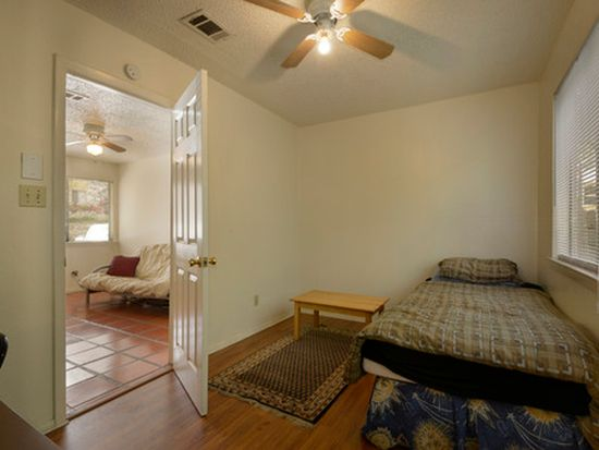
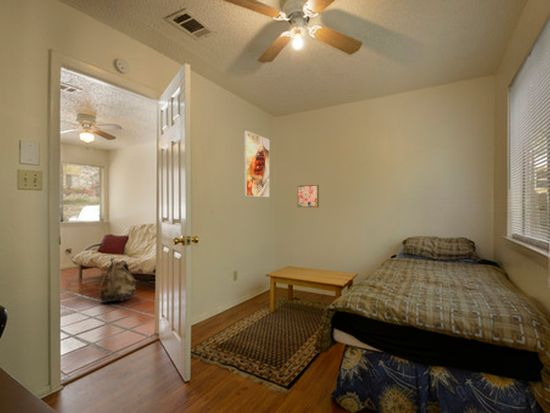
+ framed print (257, 166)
+ backpack (118, 280)
+ wall art (308, 196)
